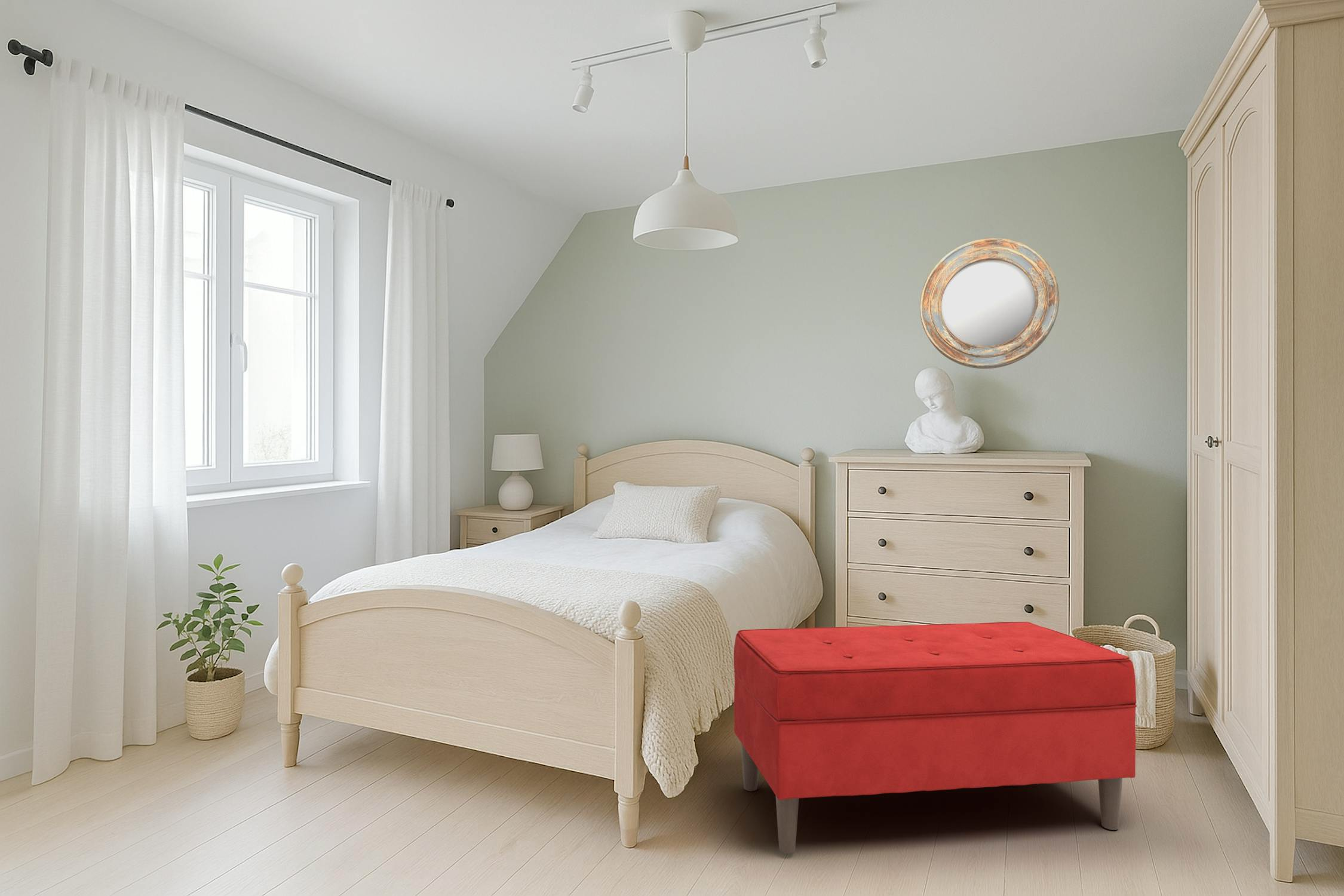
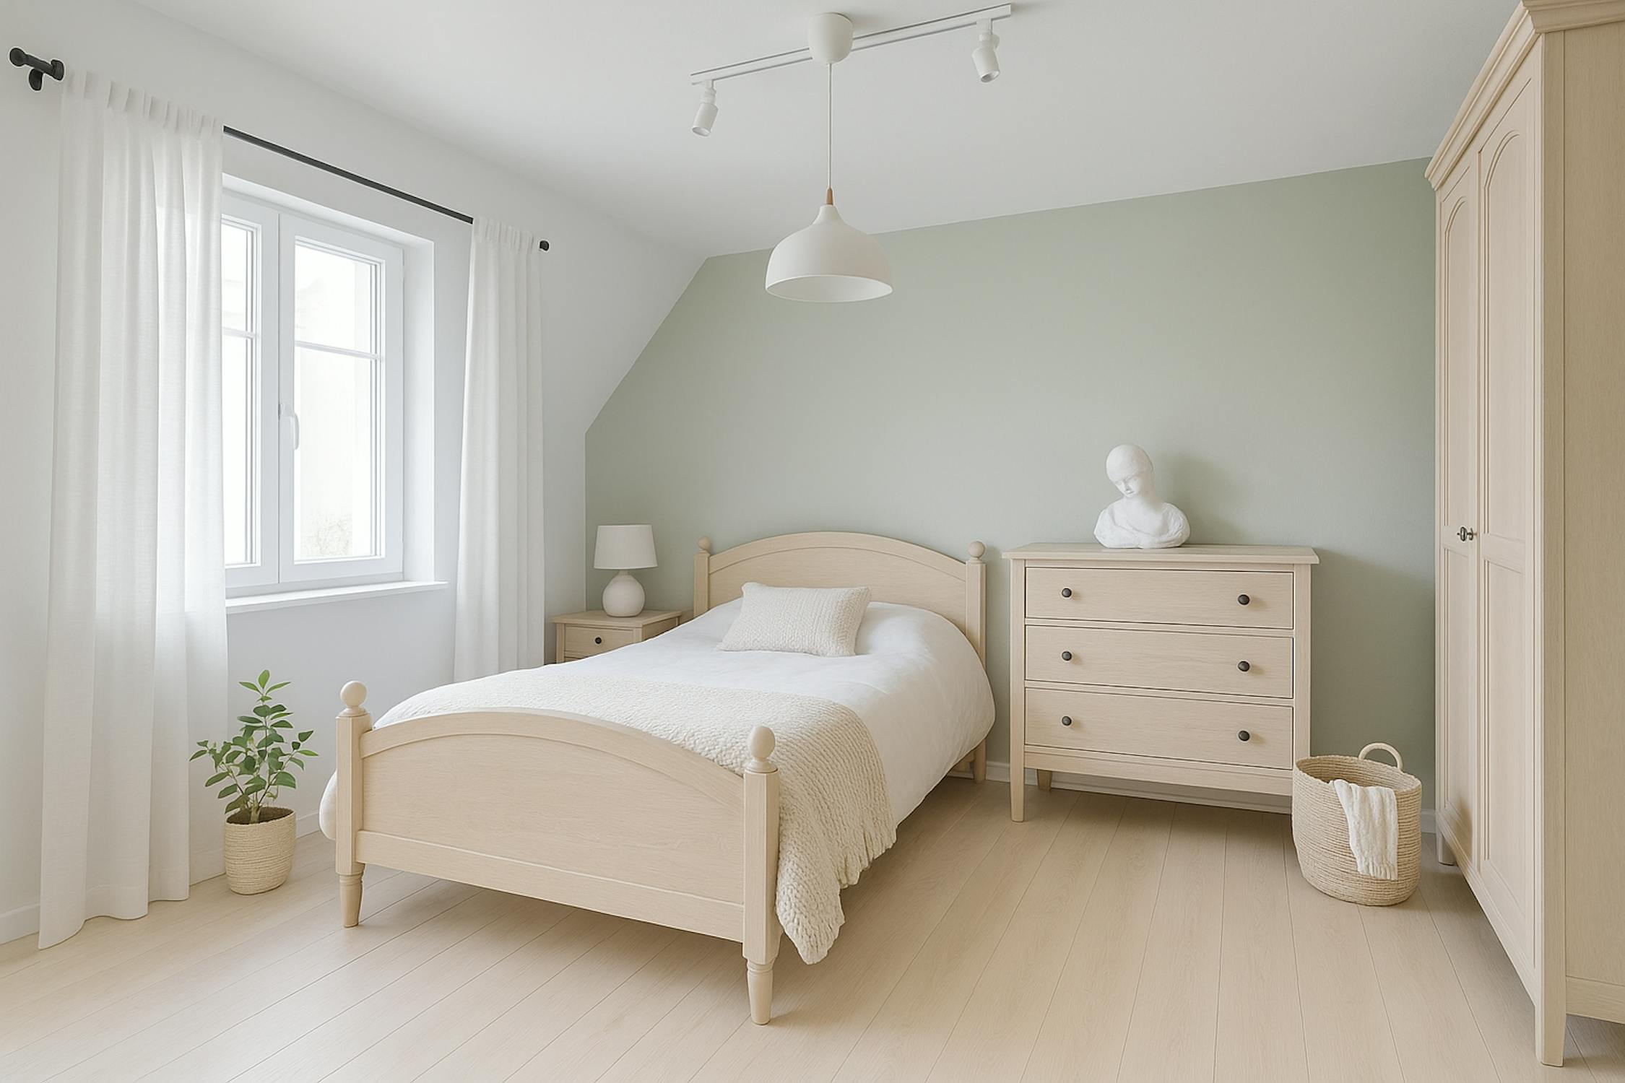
- bench (920, 724)
- home mirror (987, 303)
